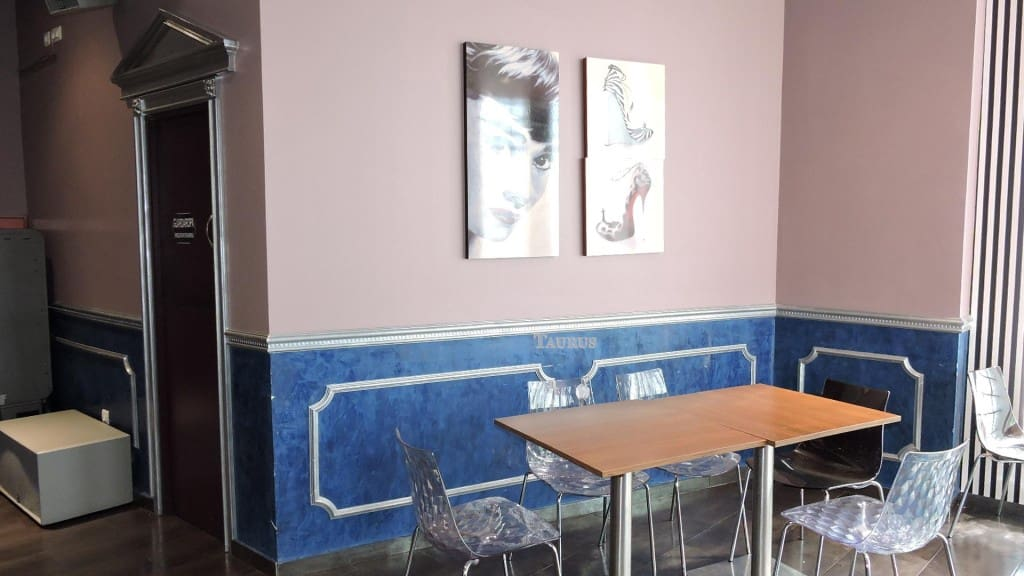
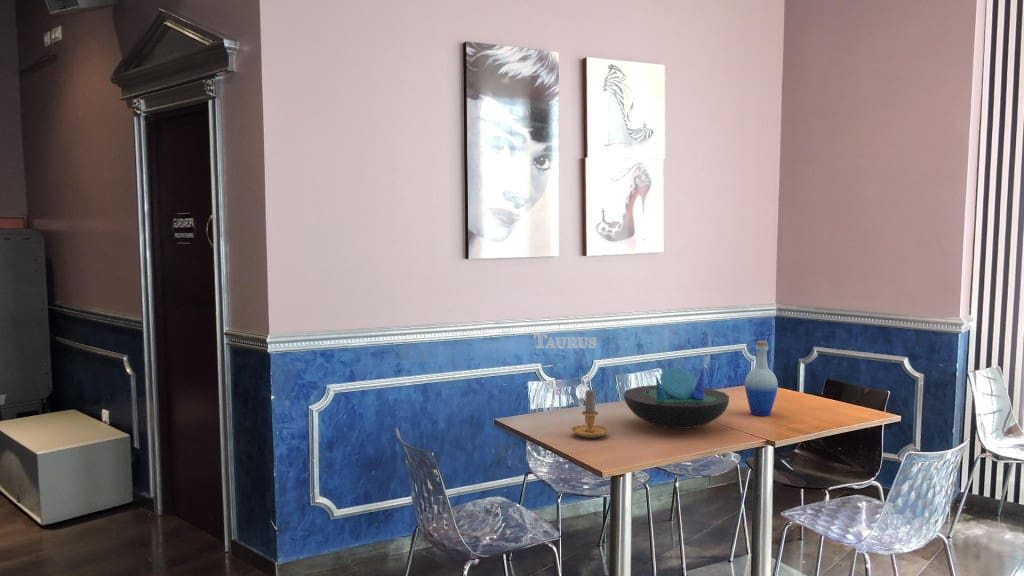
+ candle (592, 412)
+ bottle (761, 377)
+ decorative bowl (675, 395)
